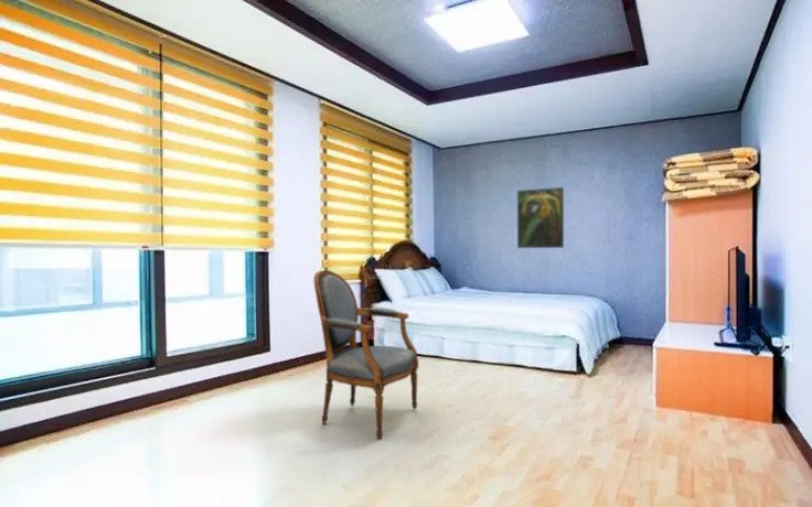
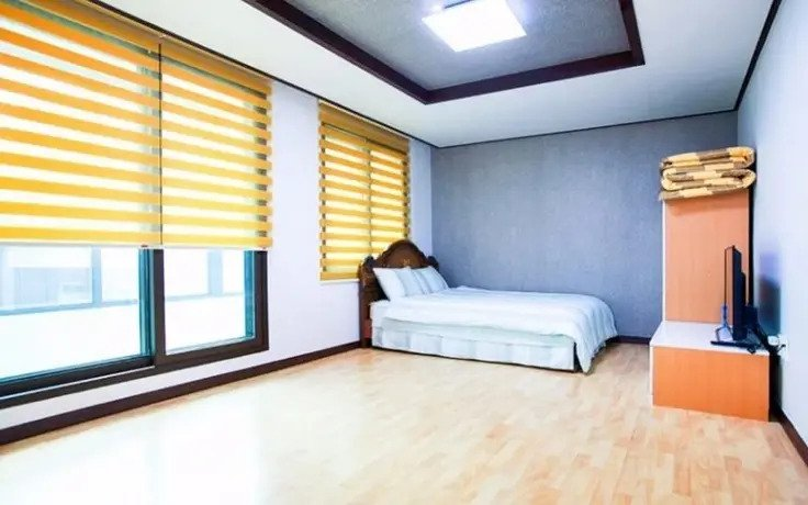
- armchair (363, 344)
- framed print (539, 218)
